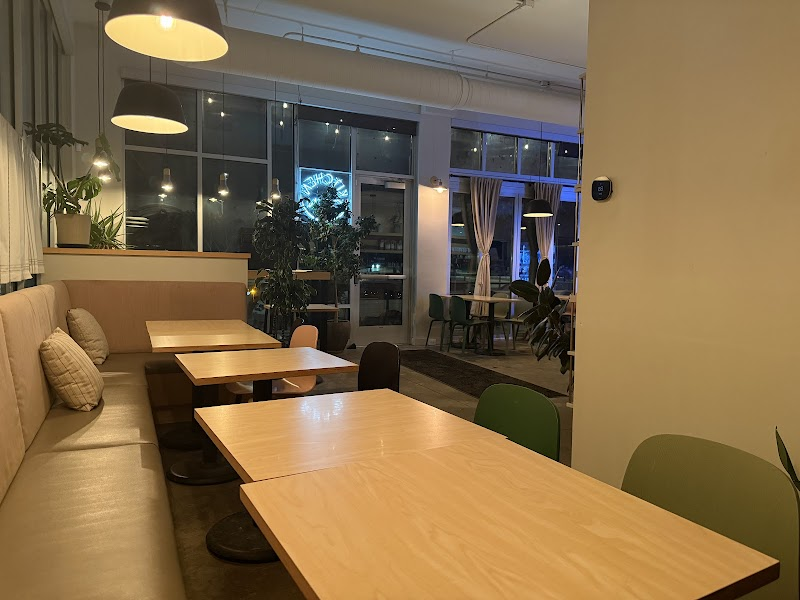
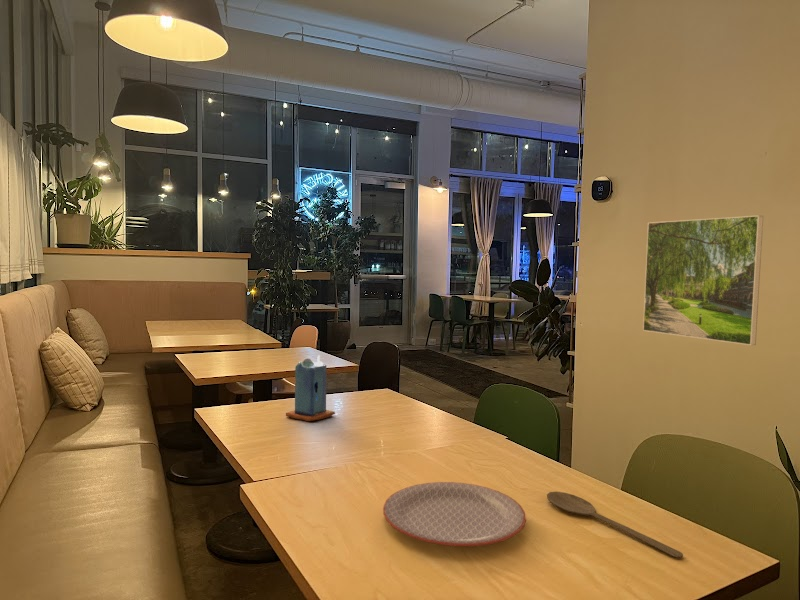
+ wooden spoon (608, 520)
+ candle (310, 385)
+ plate (453, 514)
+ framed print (697, 278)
